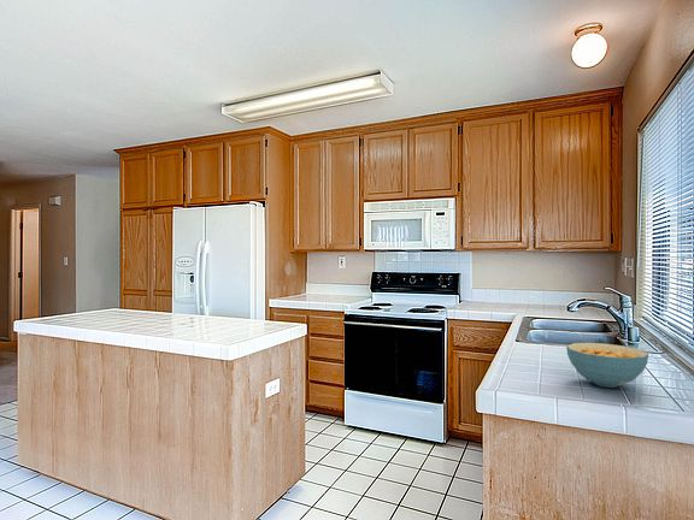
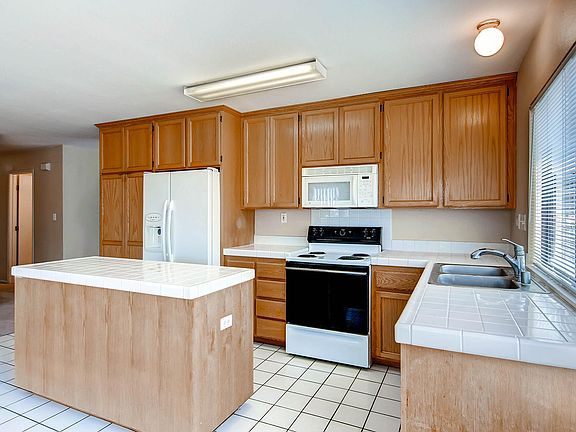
- cereal bowl (605, 366)
